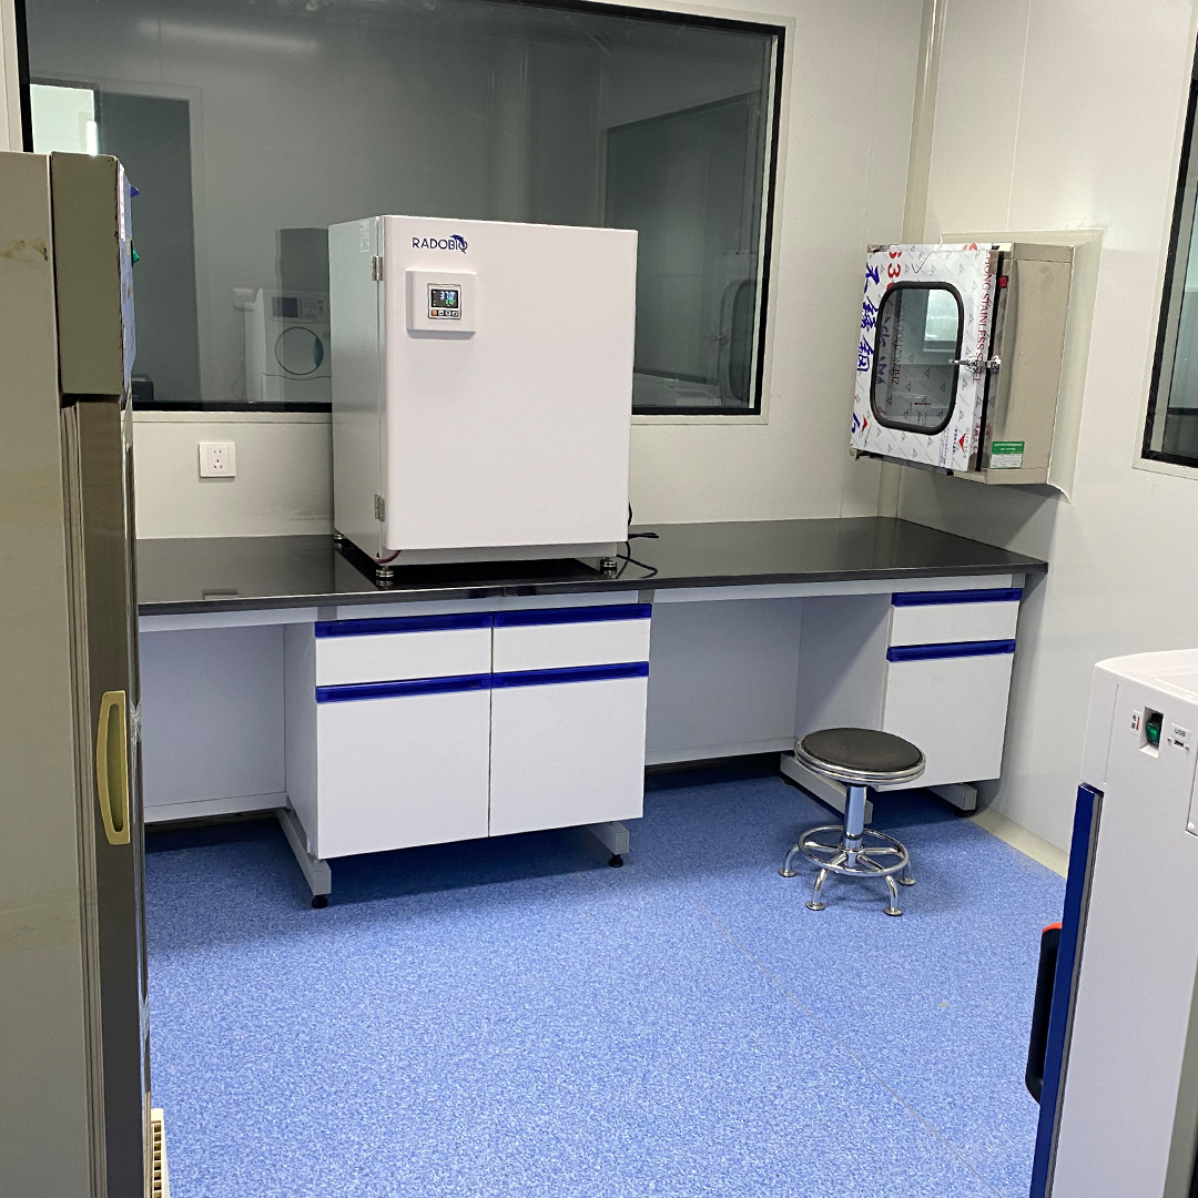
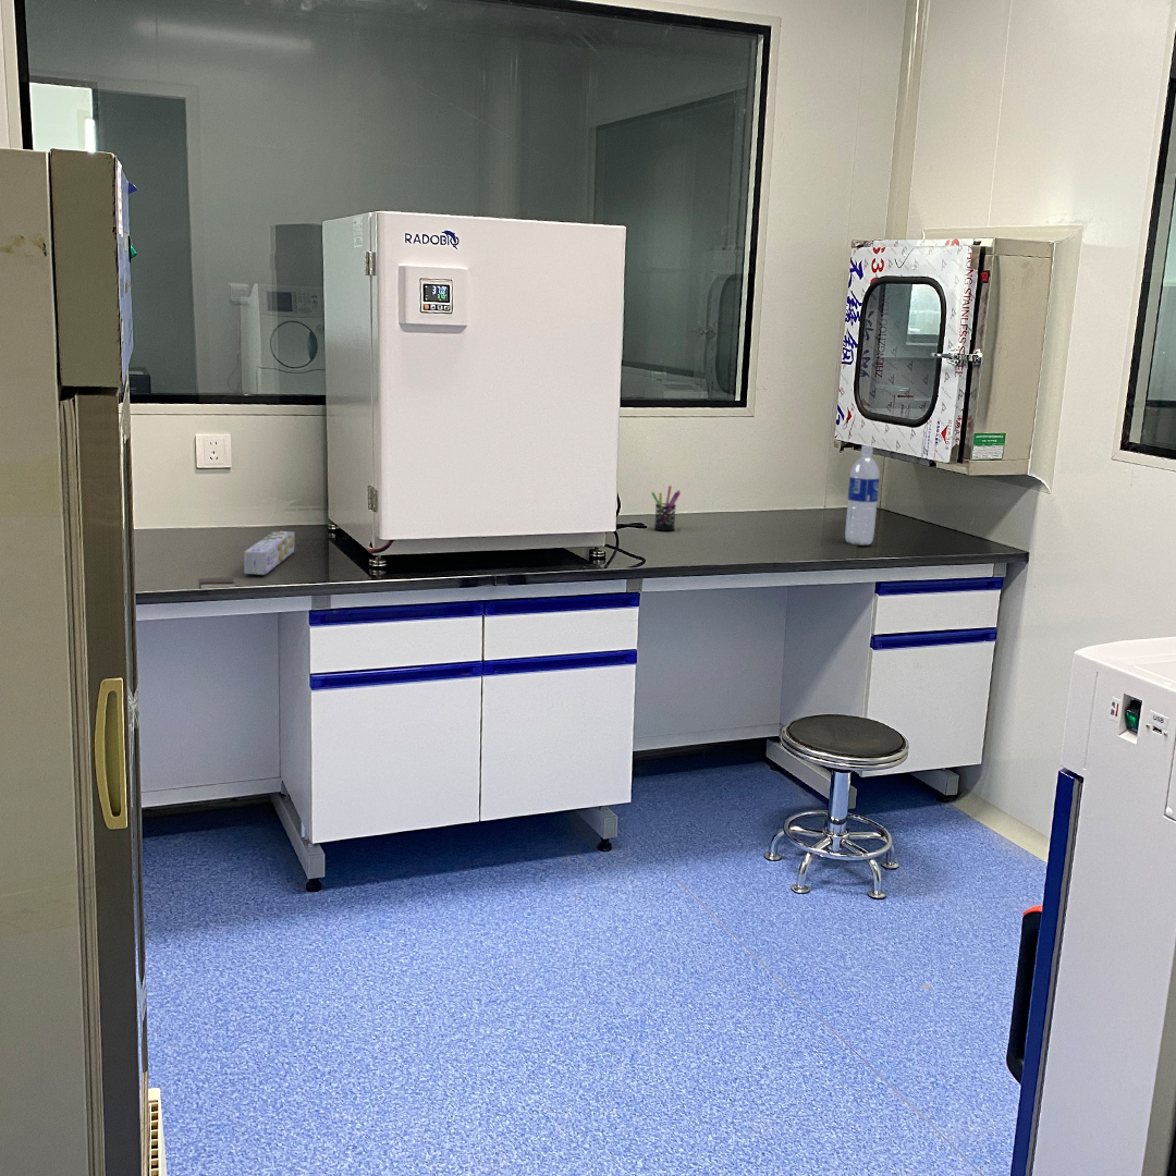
+ box (270, 551)
+ pen holder (663, 507)
+ water bottle (862, 494)
